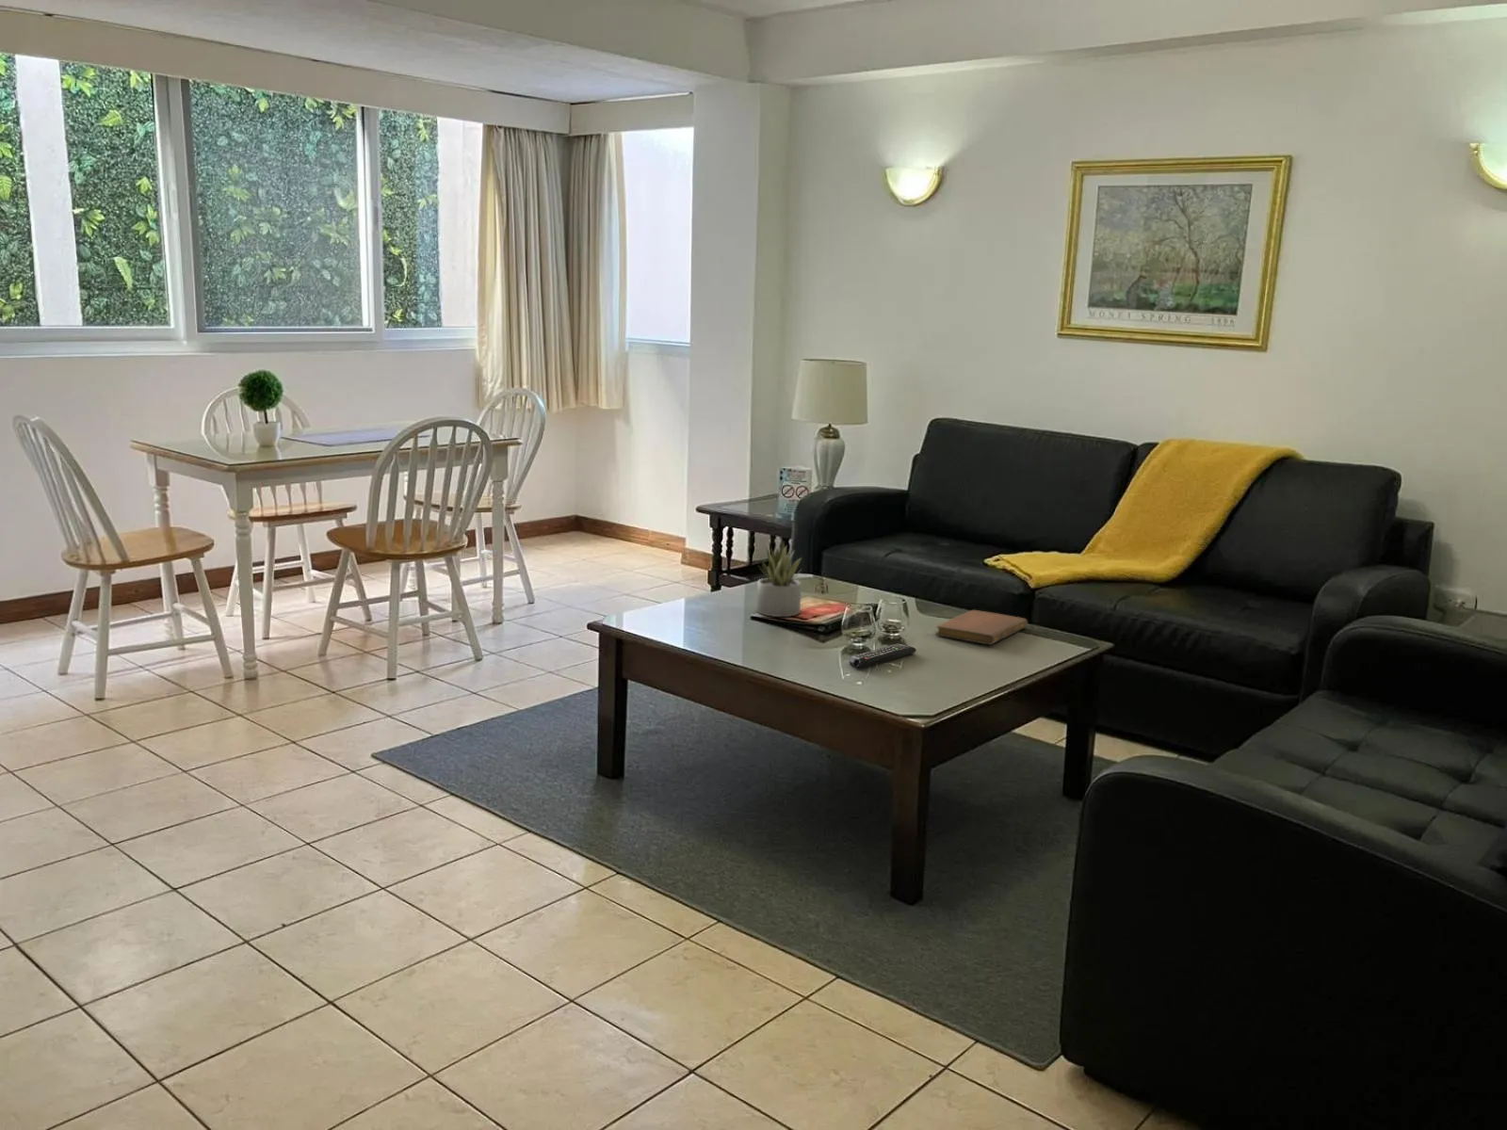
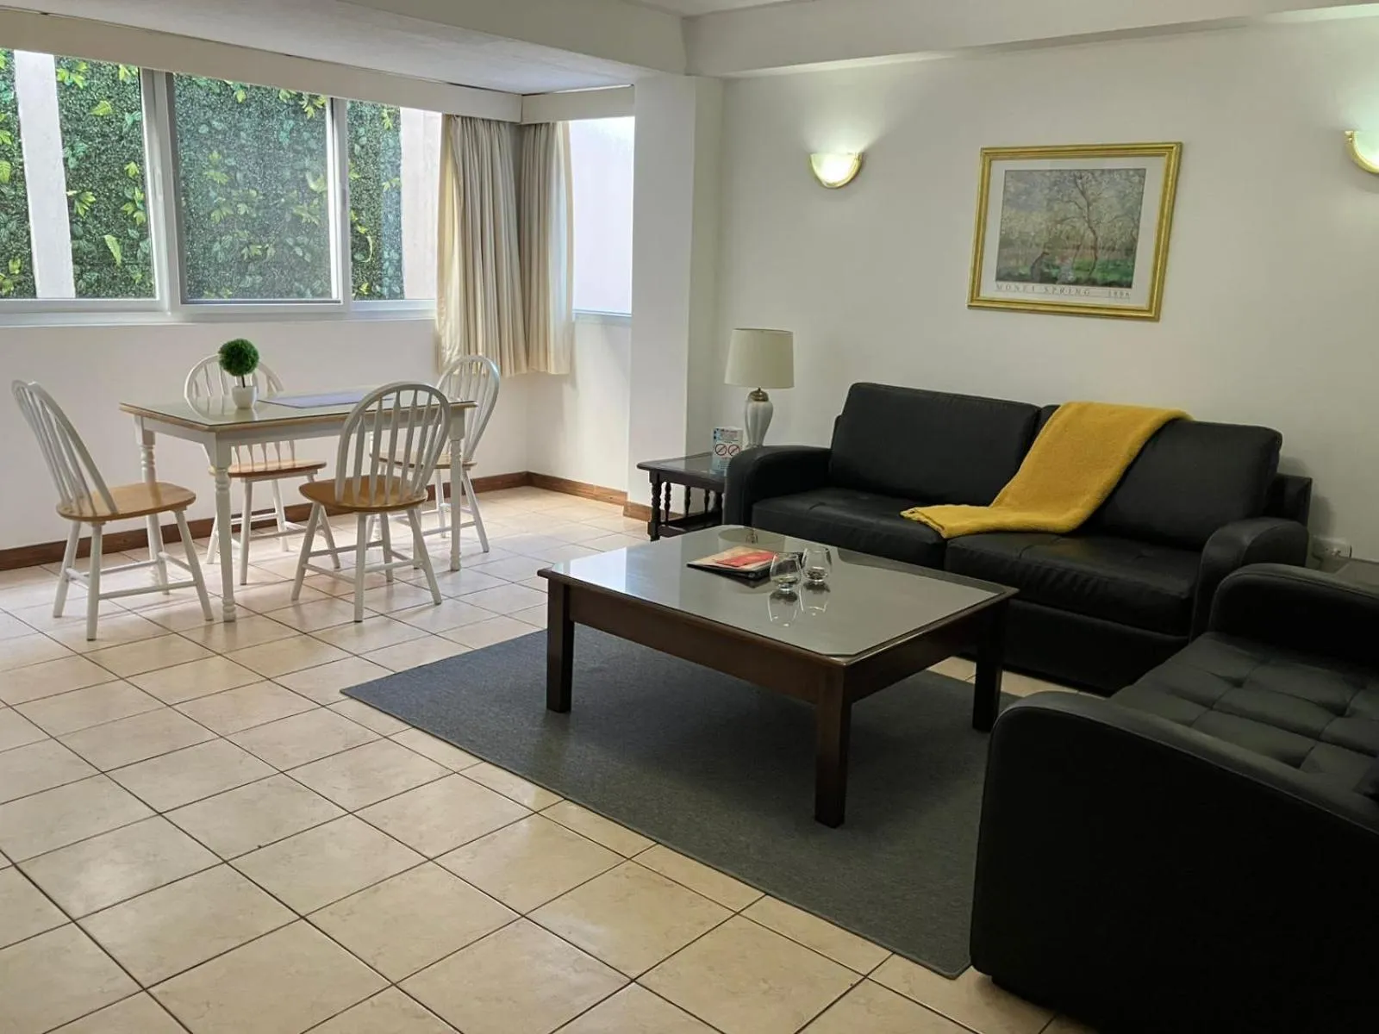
- remote control (883, 655)
- succulent plant (778, 577)
- notebook (981, 627)
